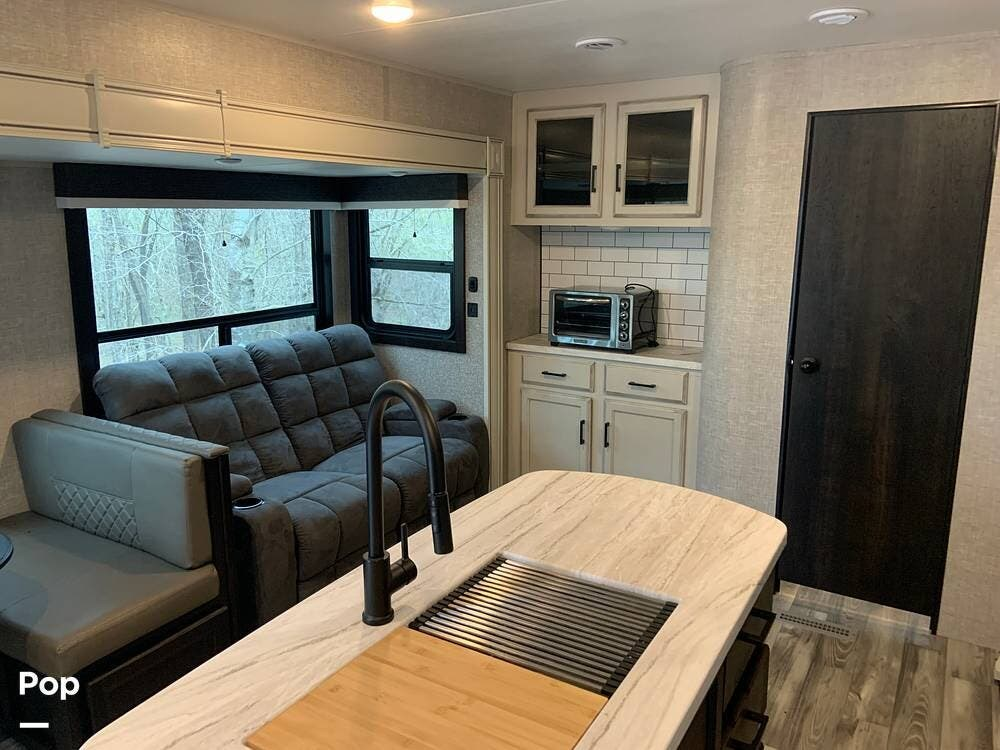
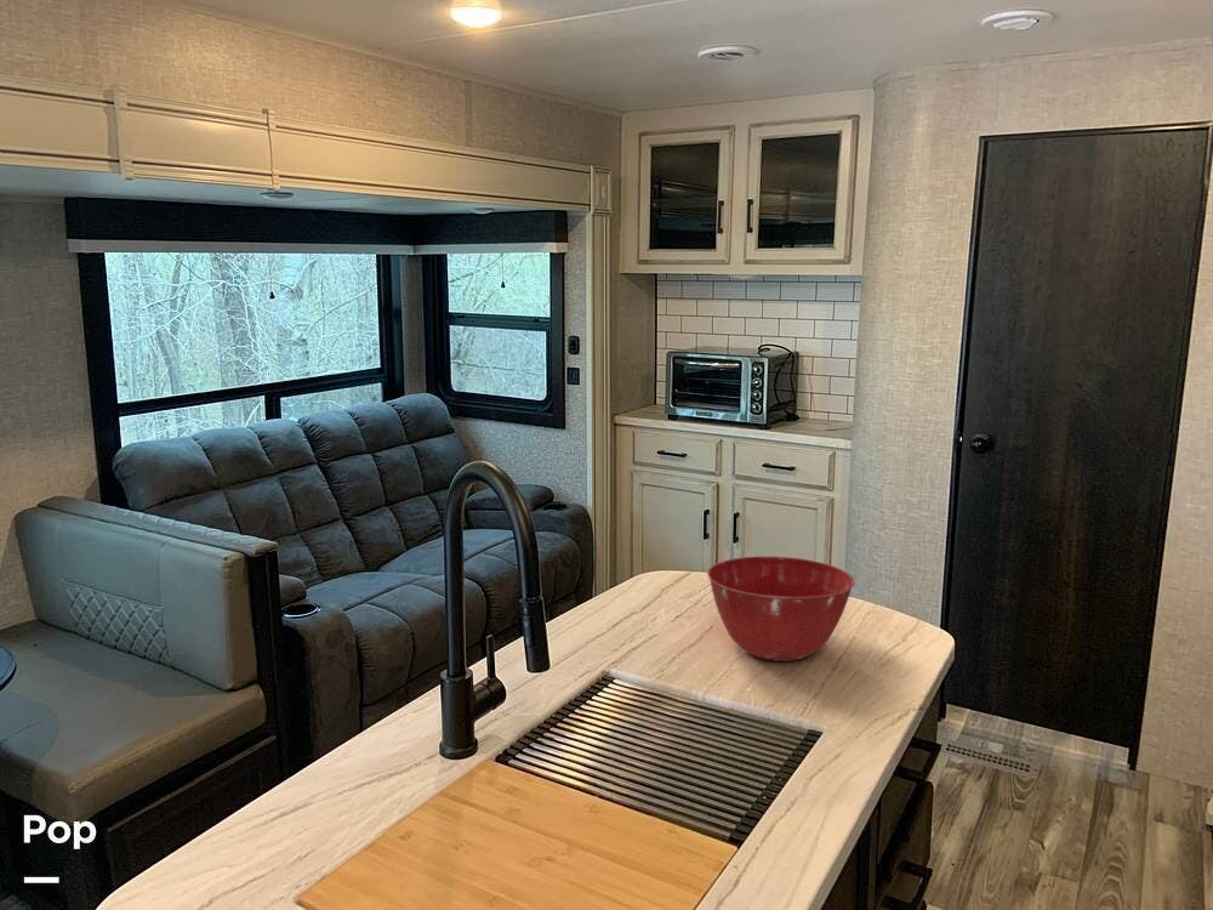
+ mixing bowl (778, 610)
